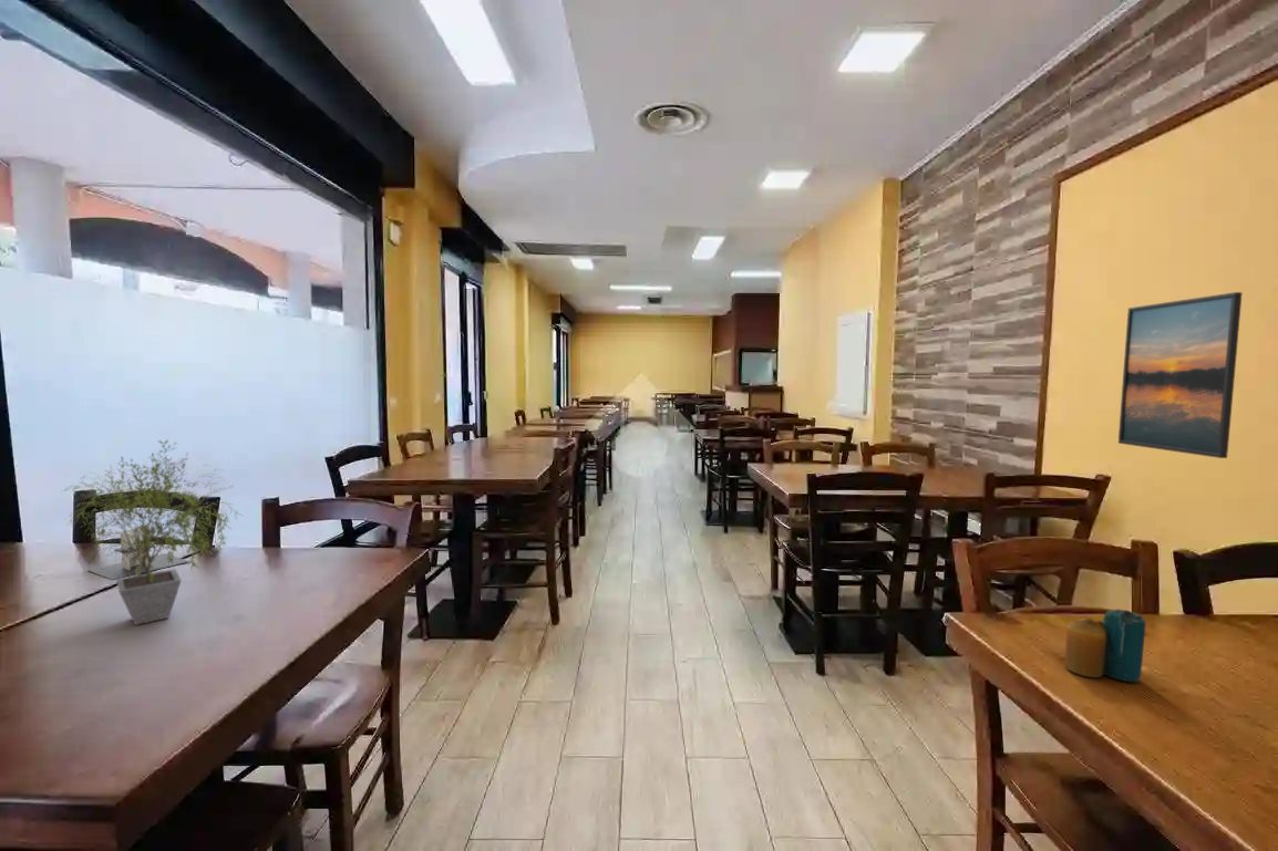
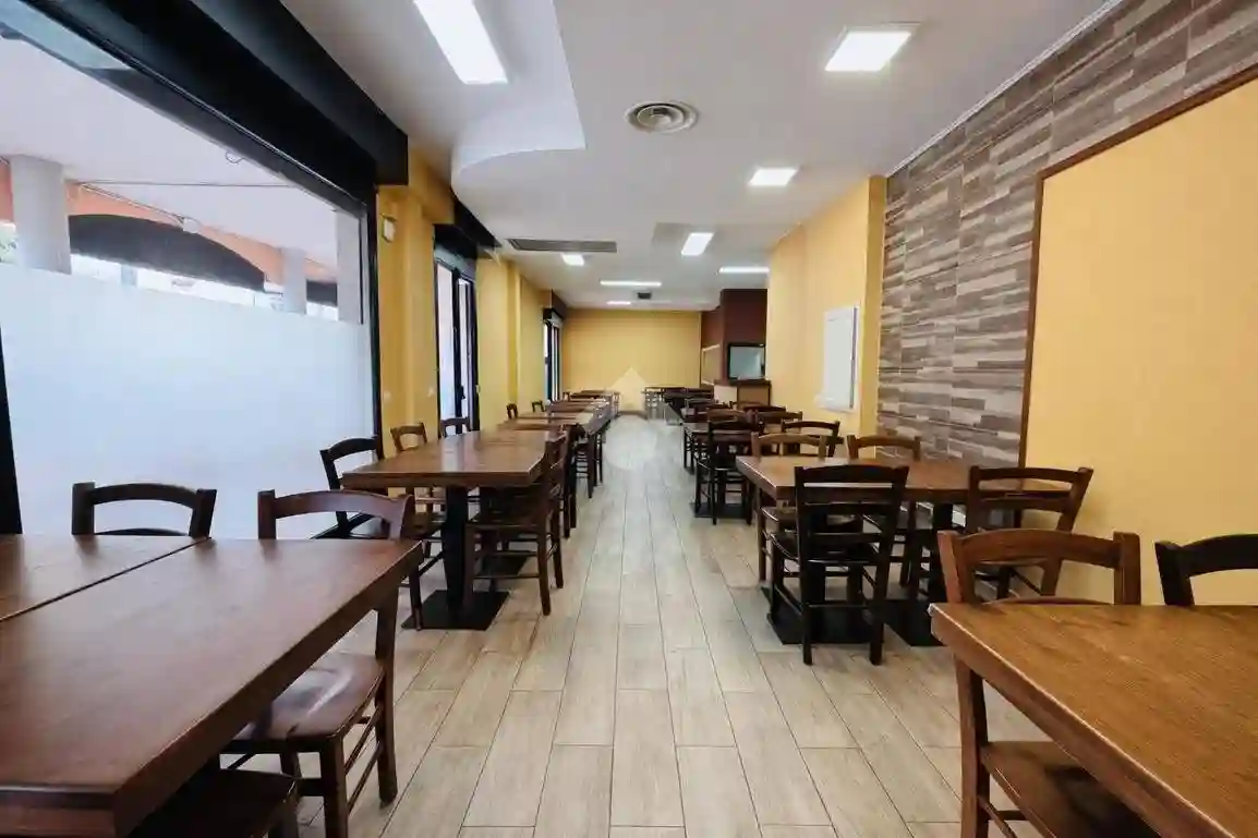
- candle (1092, 634)
- napkin holder (138, 549)
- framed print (1173, 376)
- potted plant (155, 526)
